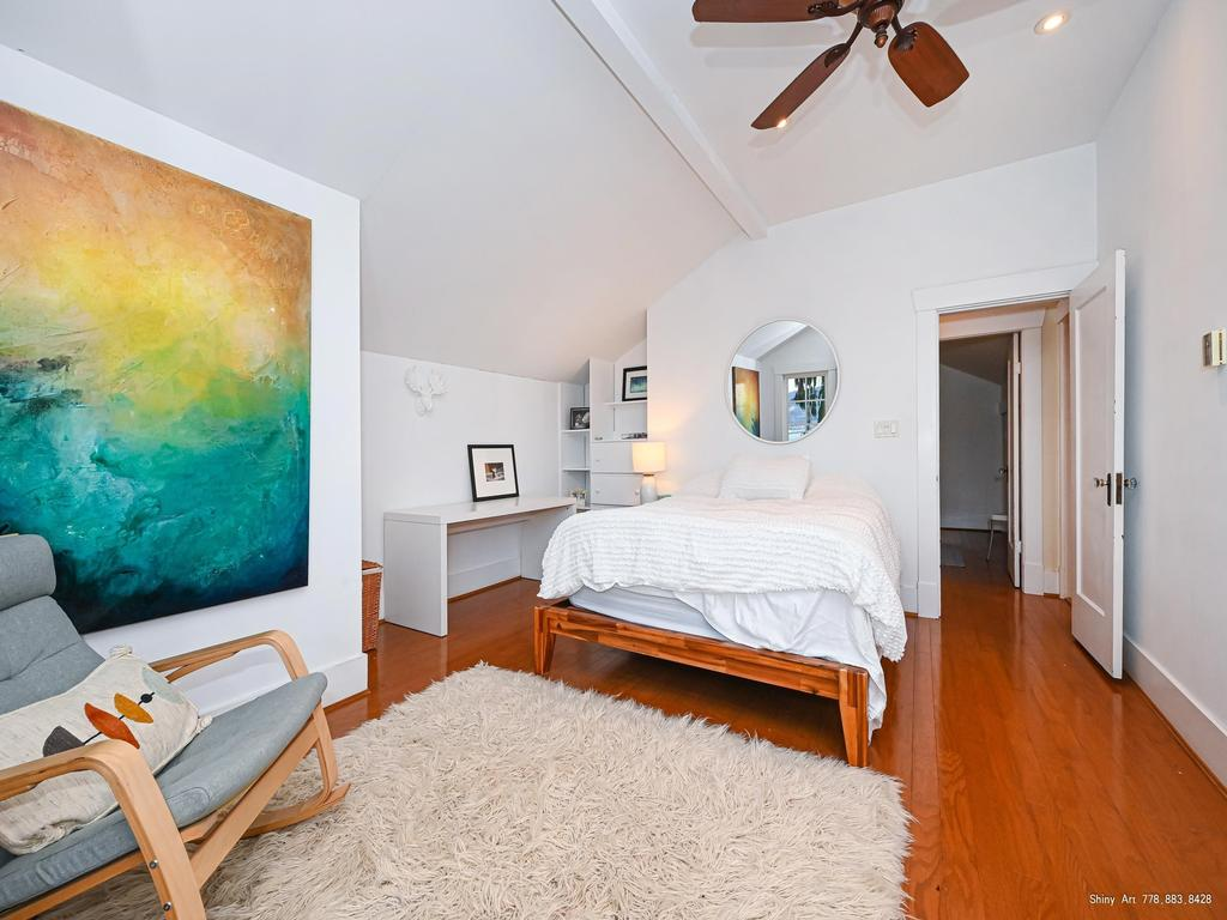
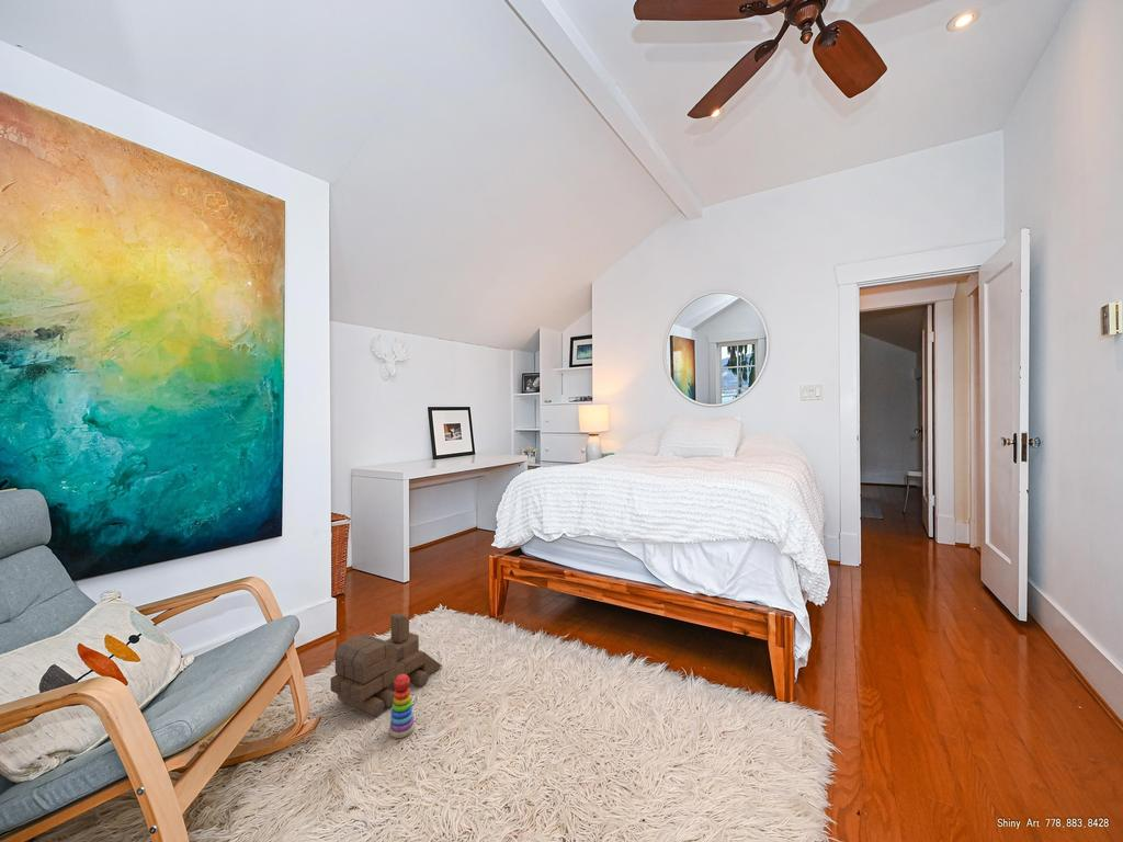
+ toy train (392, 652)
+ stacking toy (401, 703)
